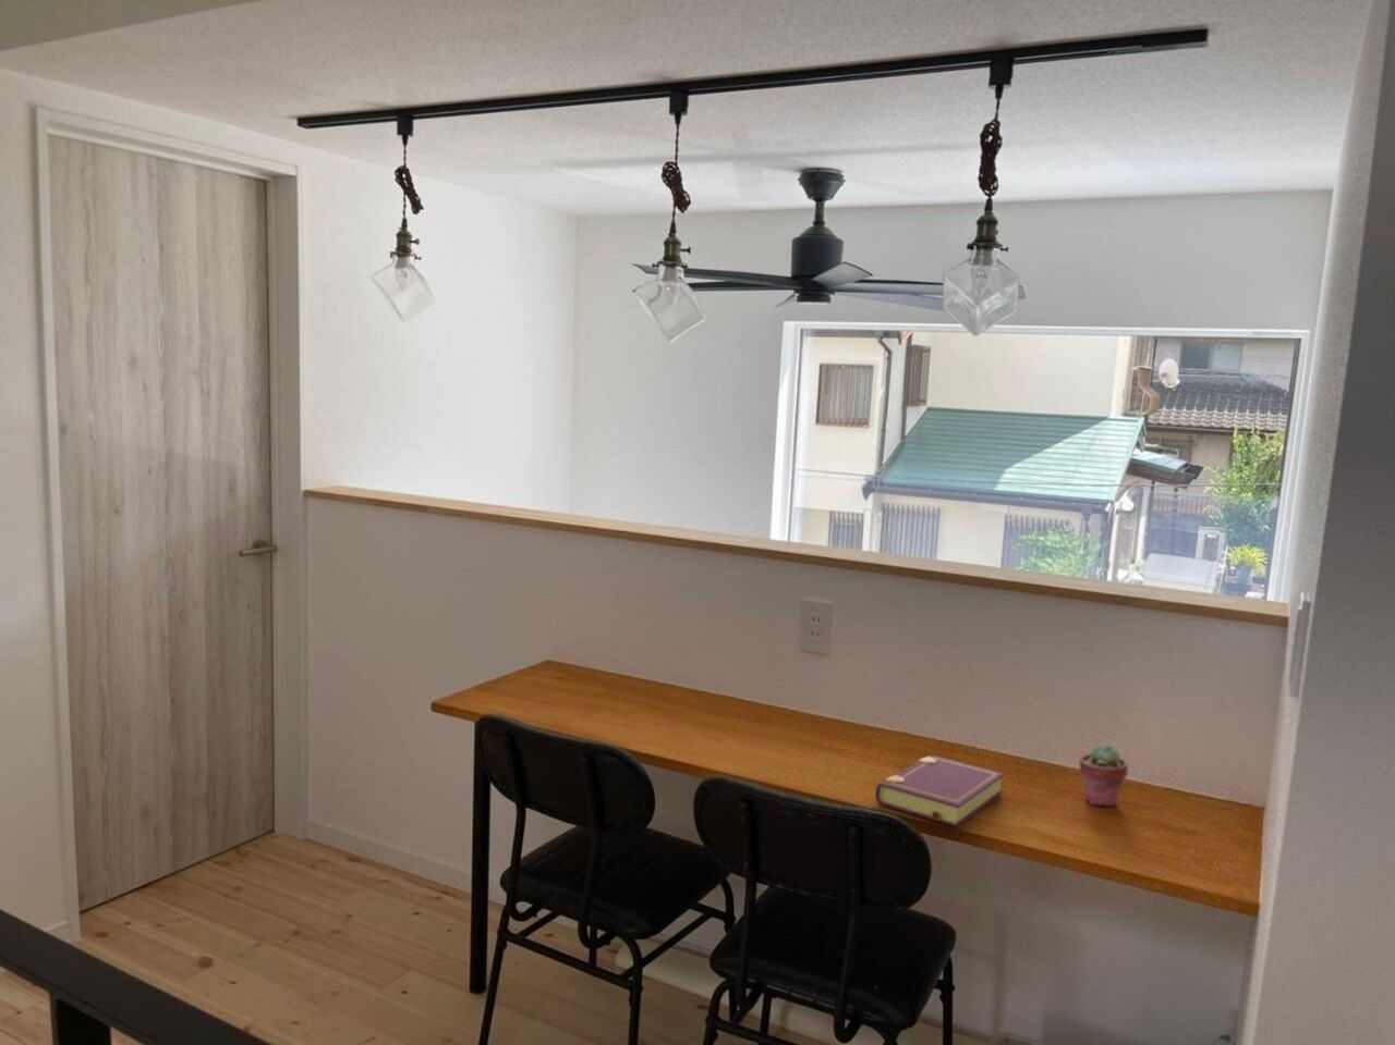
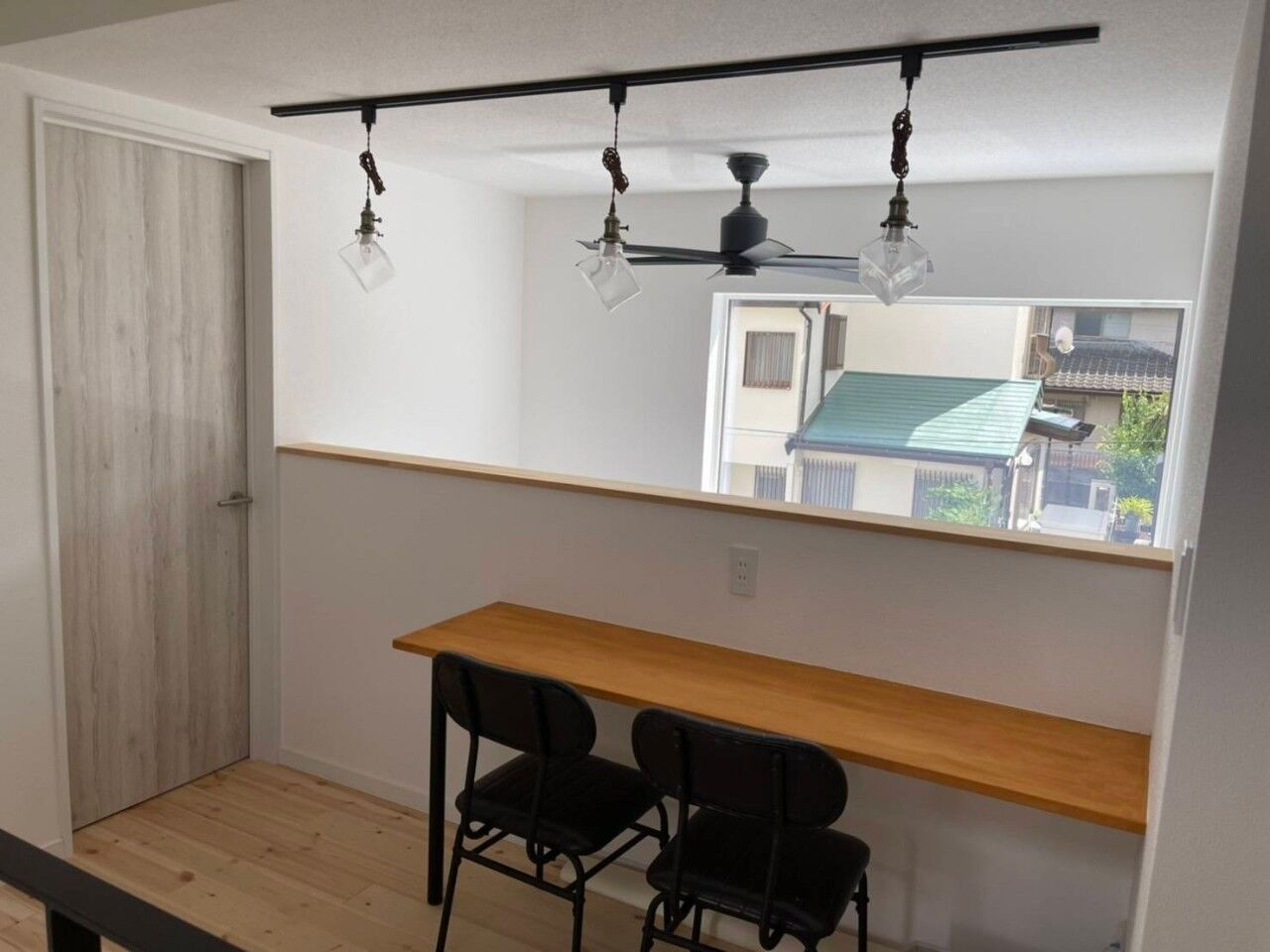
- potted succulent (1103, 772)
- book (939, 787)
